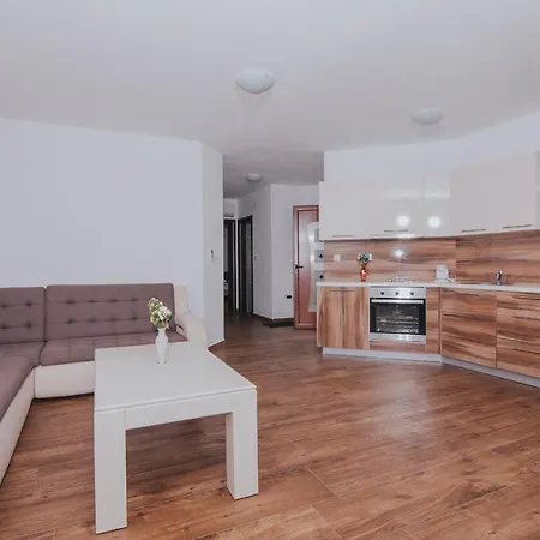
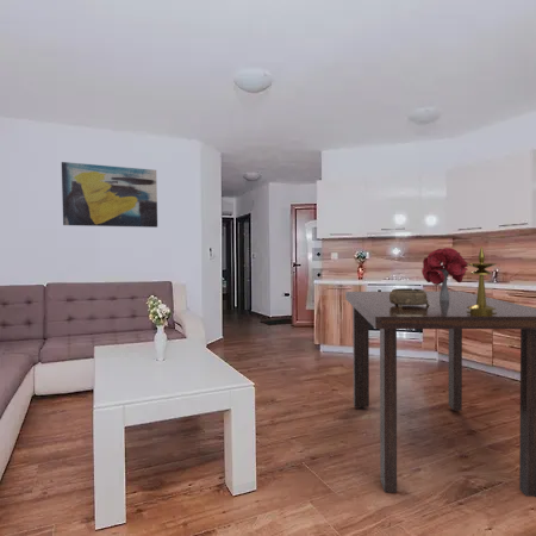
+ dining table (449, 370)
+ decorative bowl (409, 297)
+ candlestick (481, 279)
+ bouquet (443, 273)
+ wall art (111, 195)
